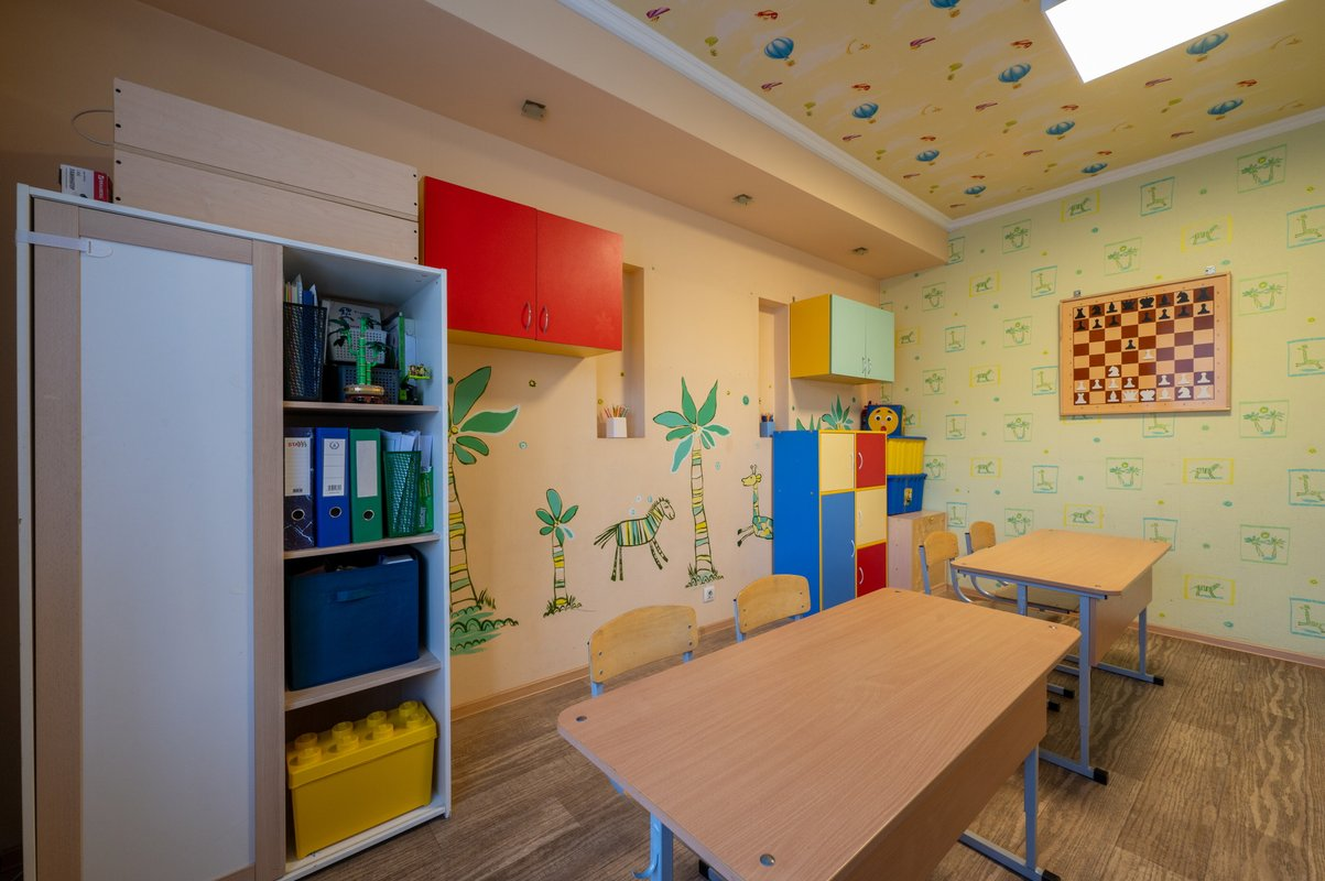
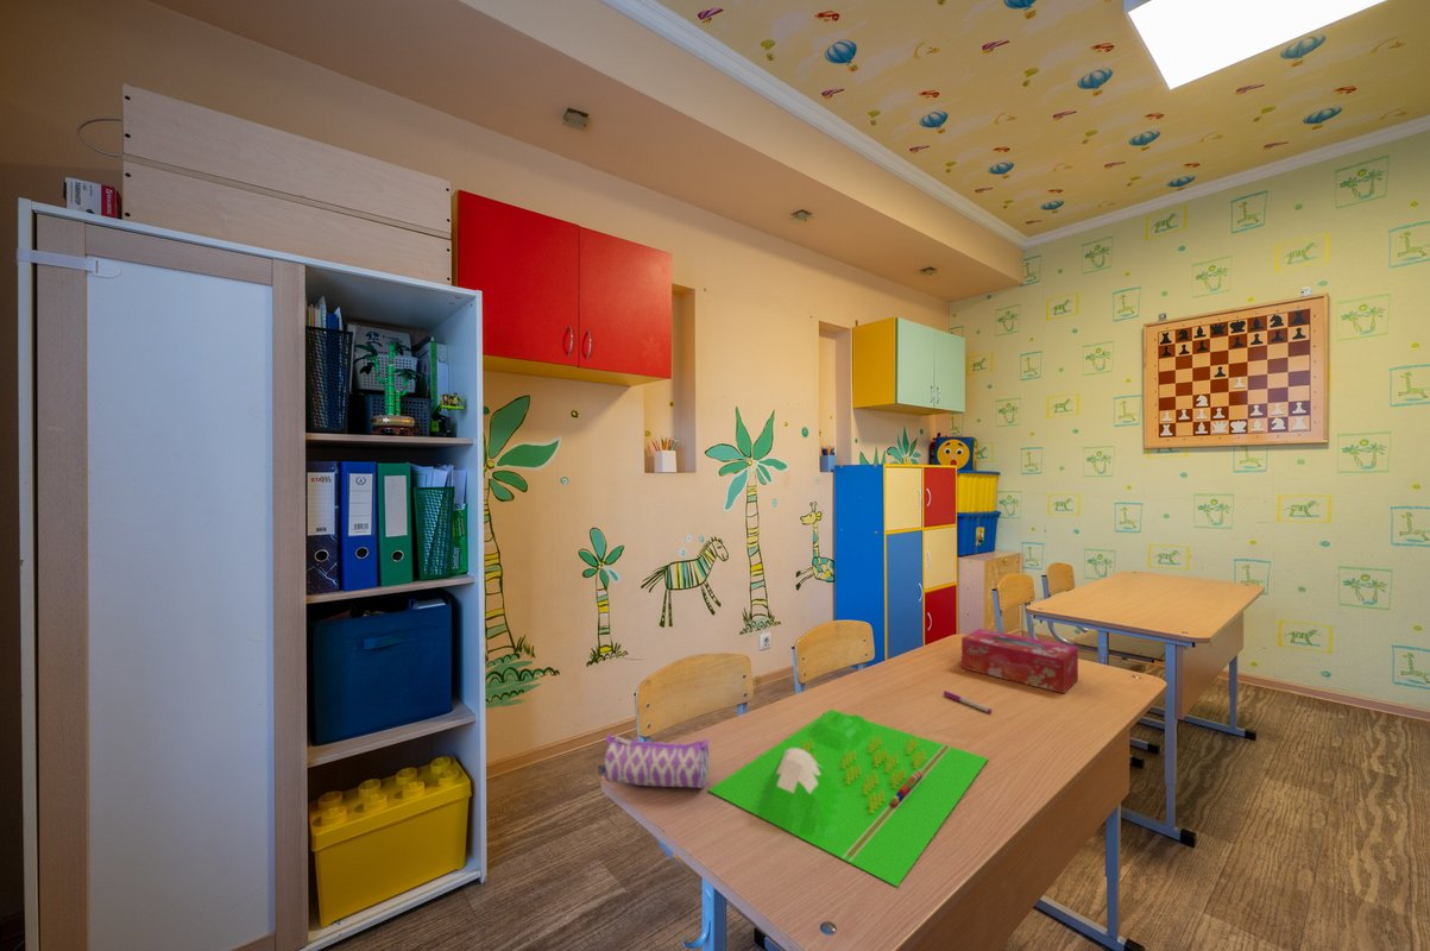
+ board game (855, 750)
+ pencil case (656, 758)
+ pen (966, 701)
+ tissue box (1018, 657)
